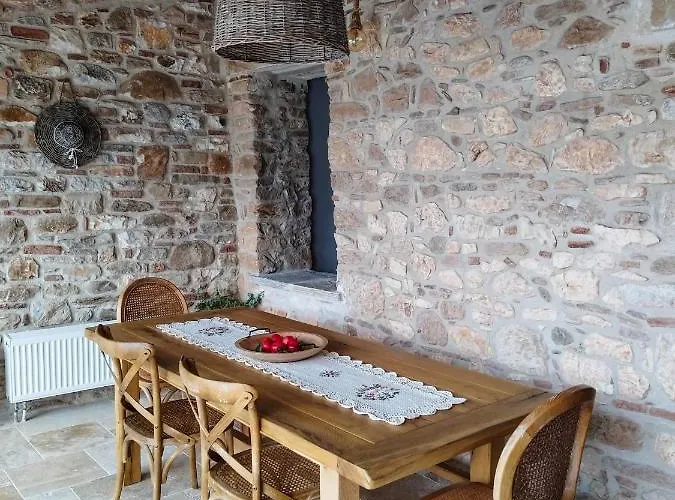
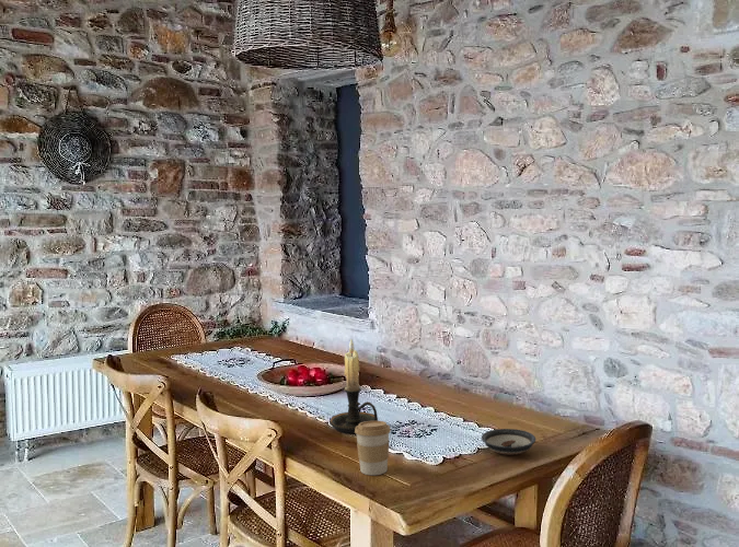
+ candle holder (357, 384)
+ saucer (508, 443)
+ coffee cup (372, 445)
